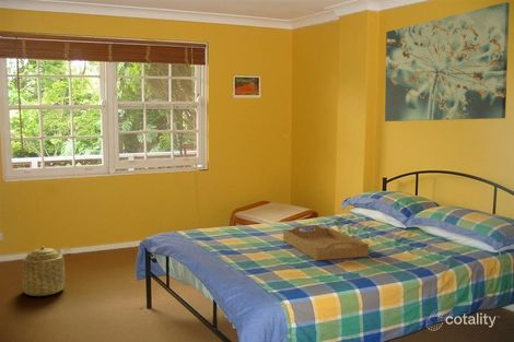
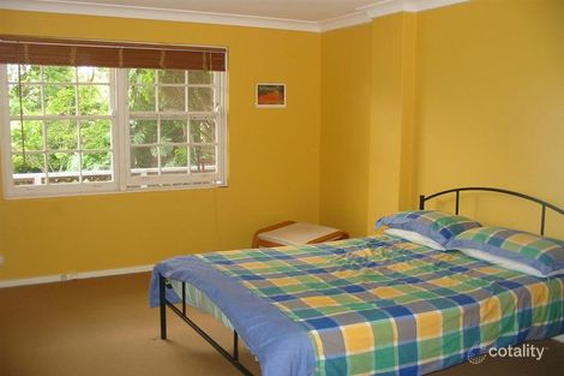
- wall art (439, 70)
- serving tray (323, 240)
- basket (43, 269)
